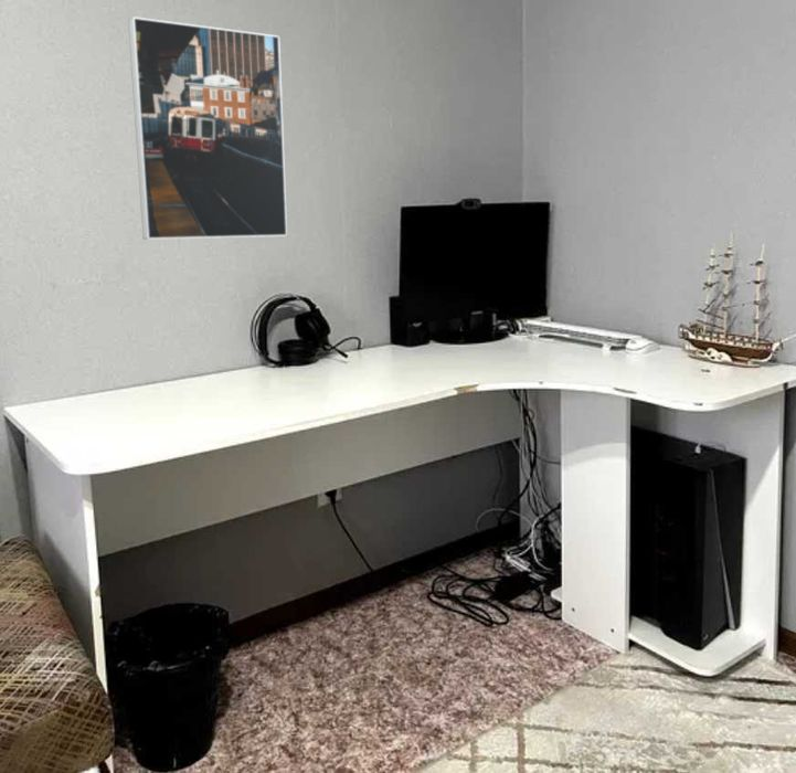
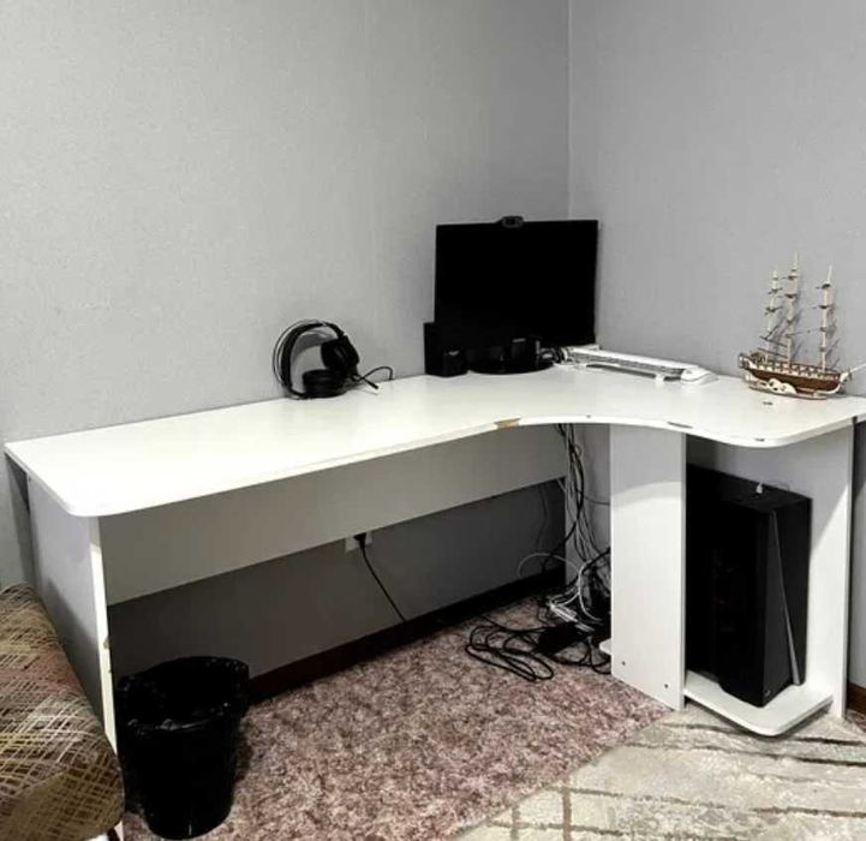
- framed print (213, 135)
